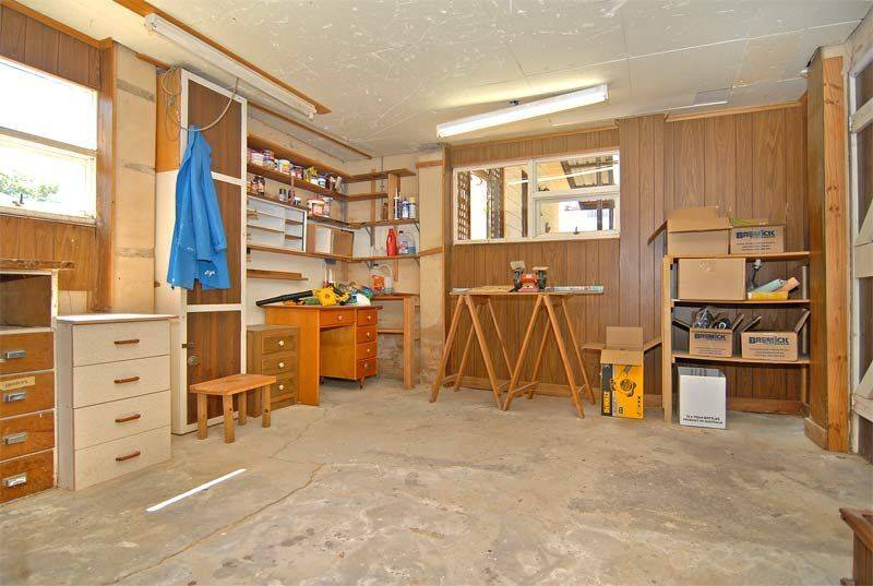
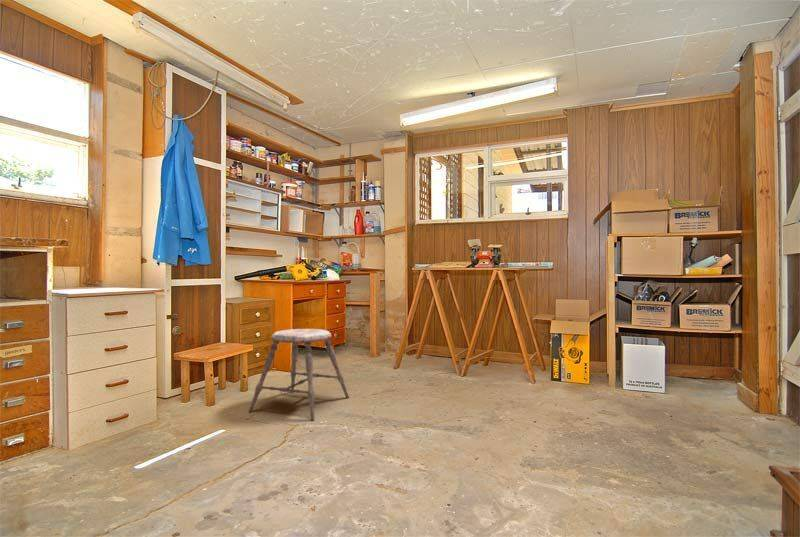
+ stool (306, 368)
